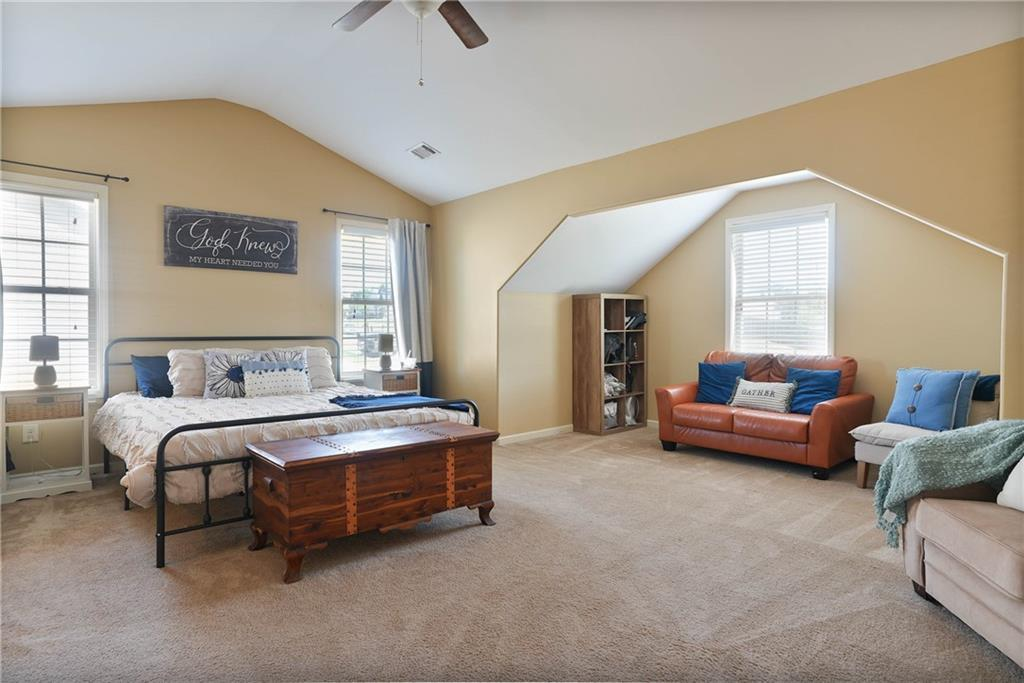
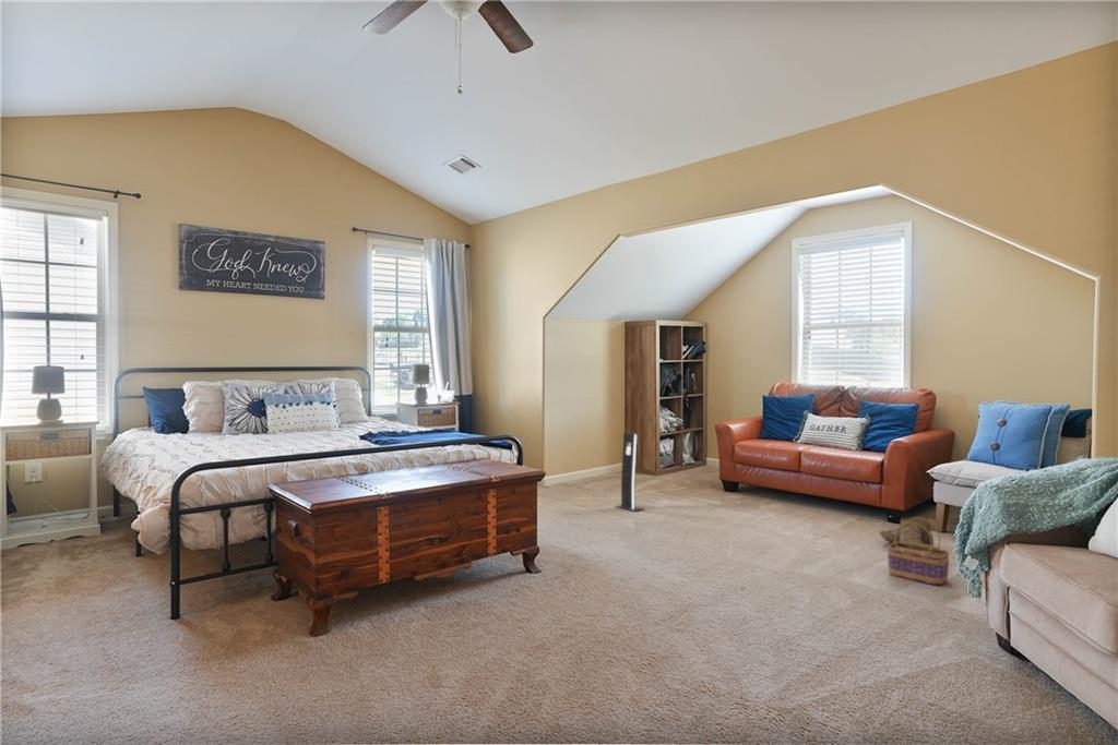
+ boots (908, 530)
+ speaker (629, 470)
+ basket (917, 548)
